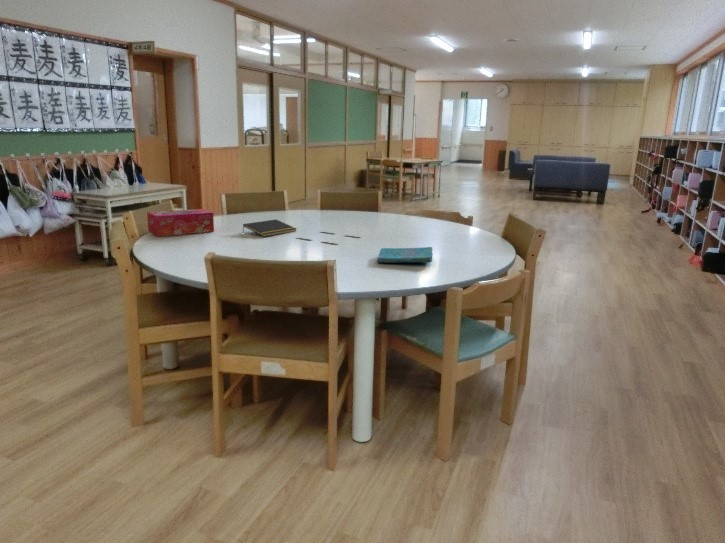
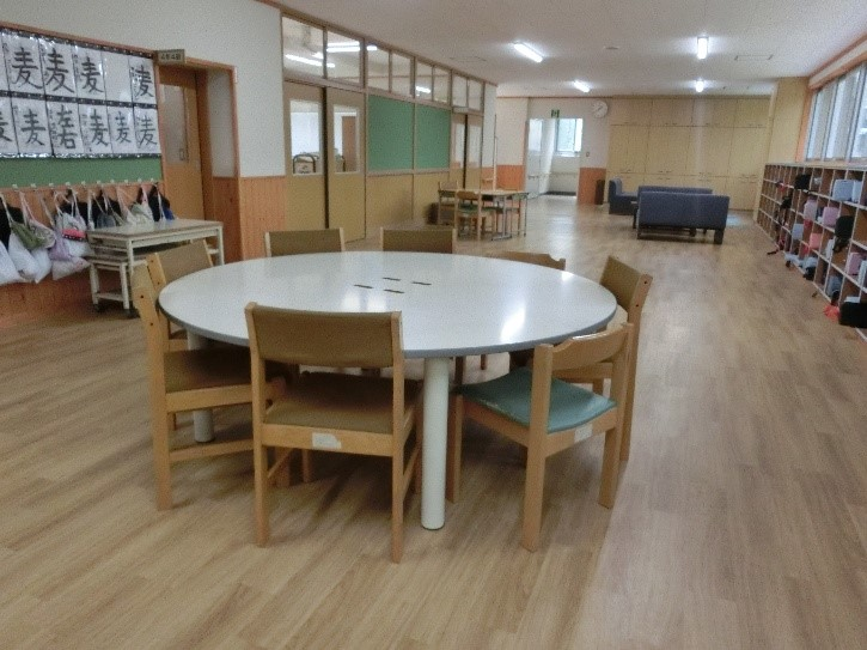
- cover (405, 254)
- tissue box (180, 222)
- notepad (270, 227)
